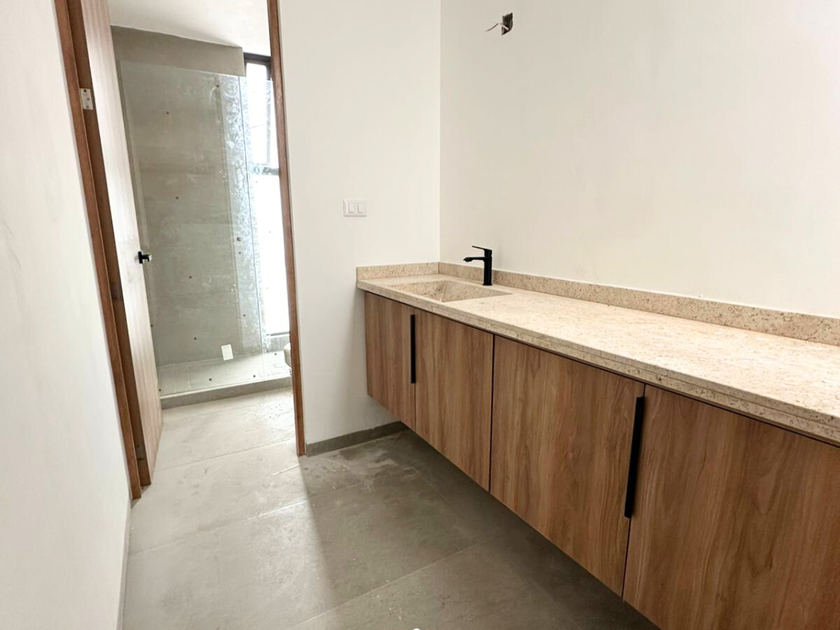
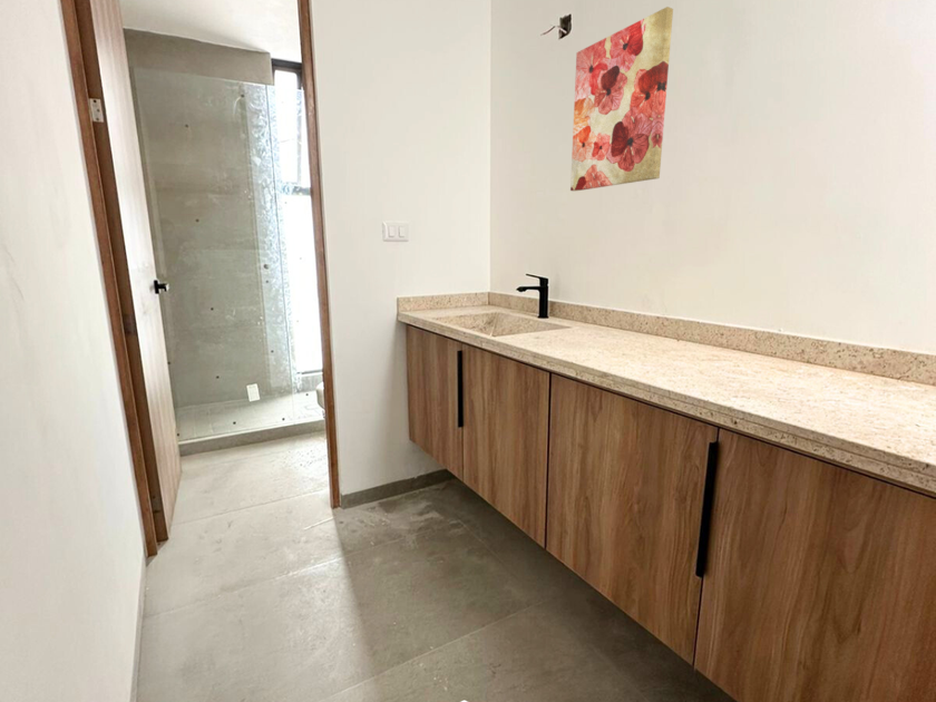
+ wall art (615, 110)
